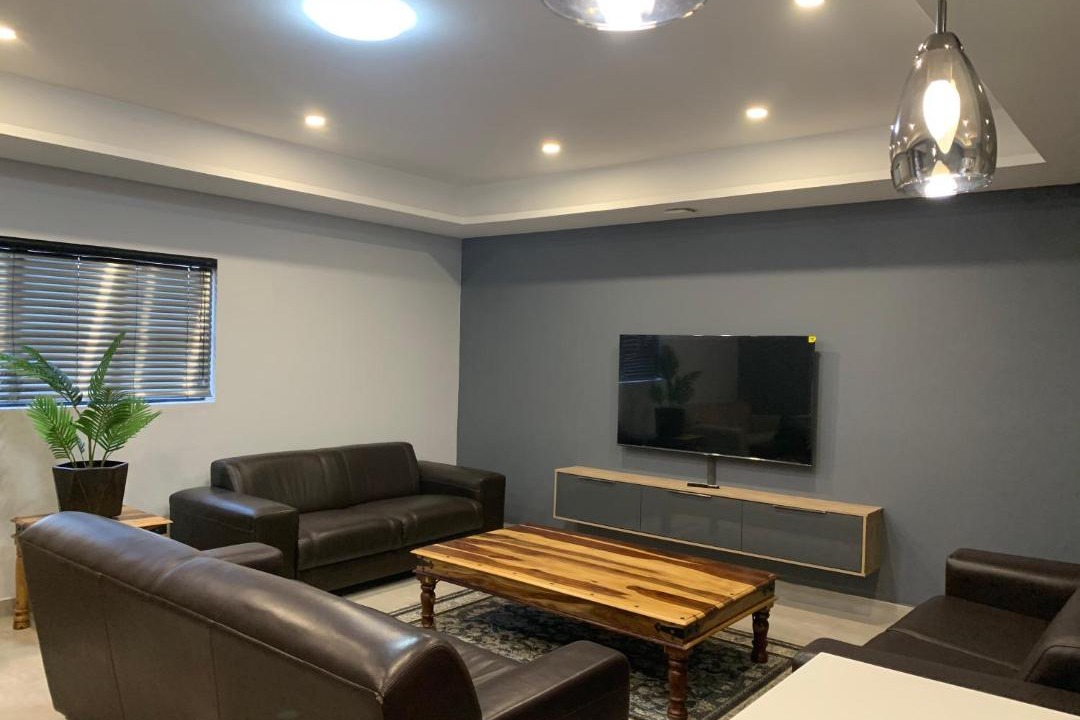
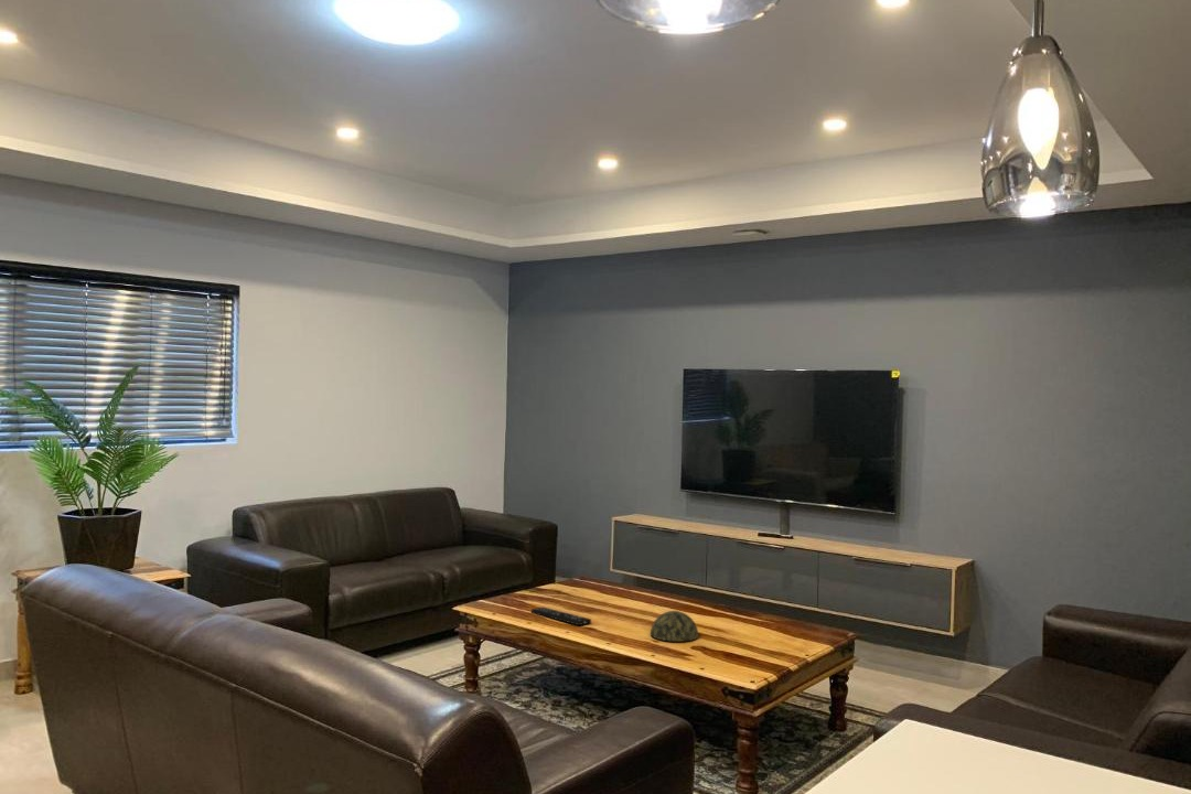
+ remote control (560, 615)
+ decorative bowl (674, 623)
